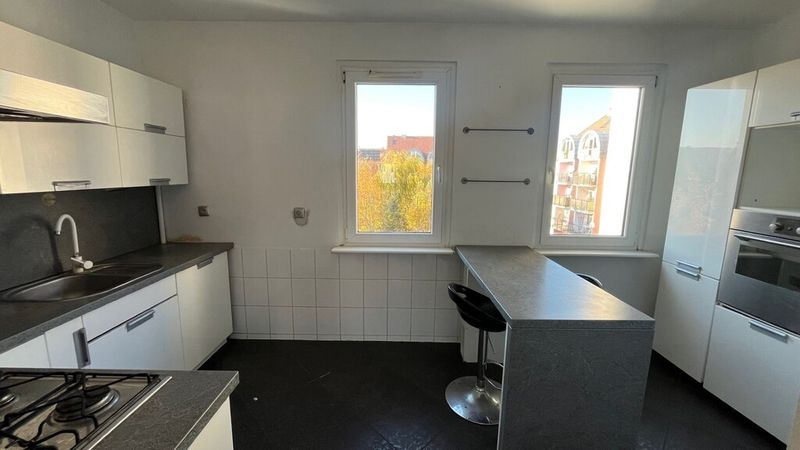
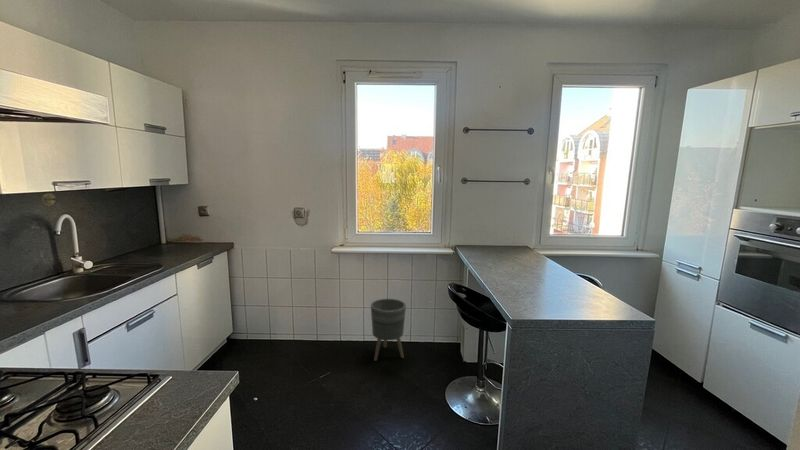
+ planter (387, 330)
